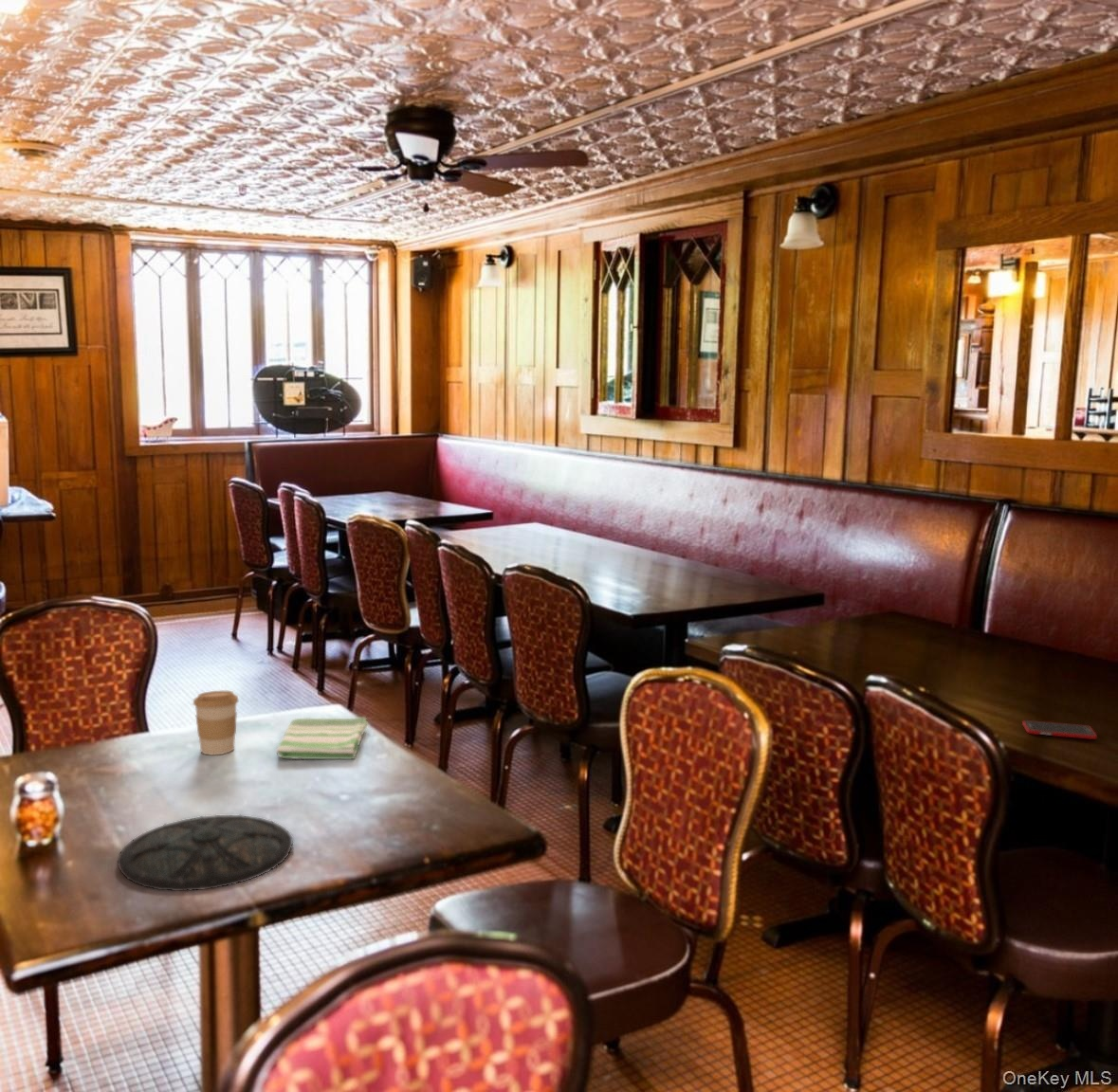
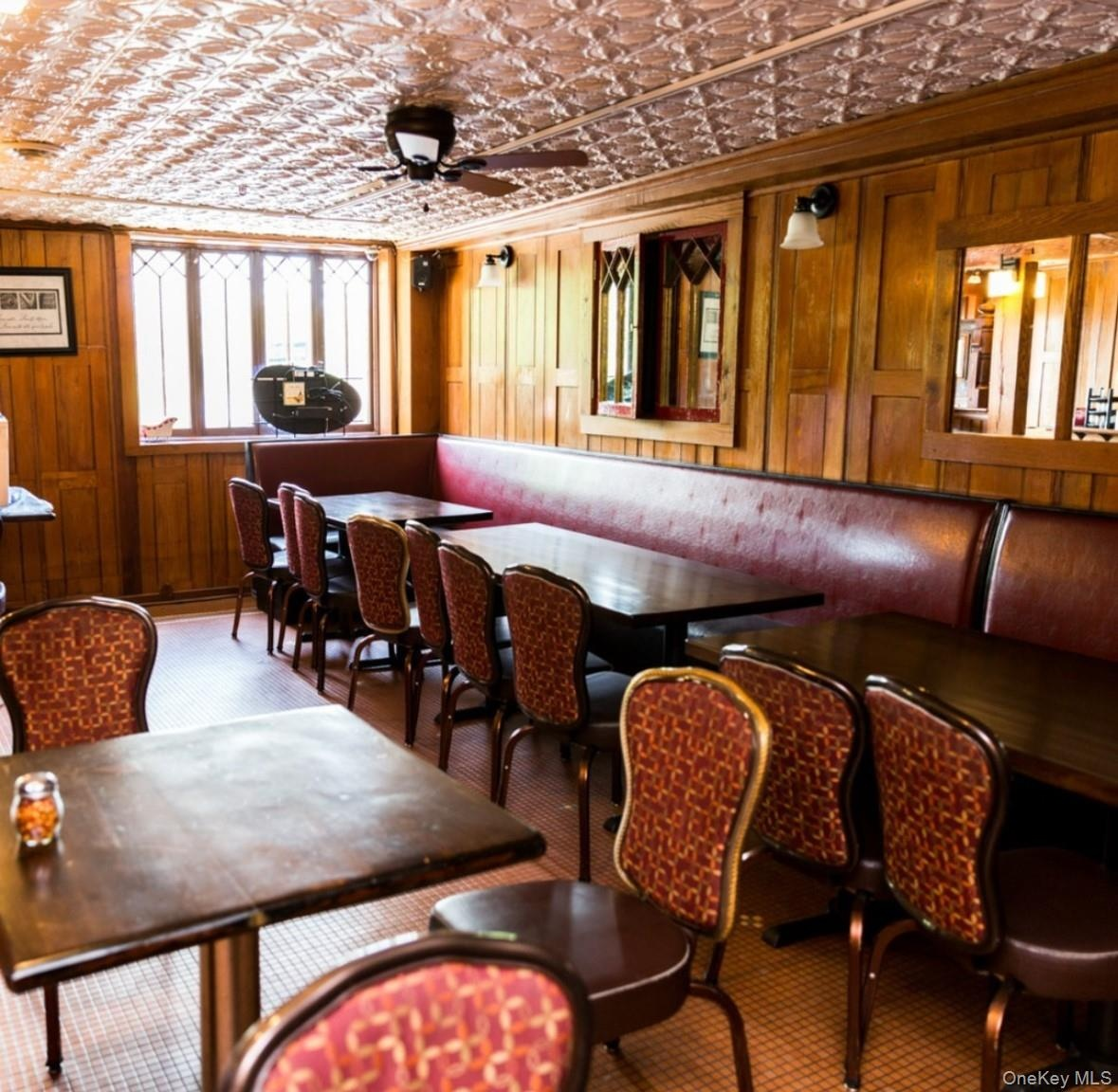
- dish towel (322, 737)
- plate (207, 841)
- cell phone (1058, 729)
- coffee cup (216, 720)
